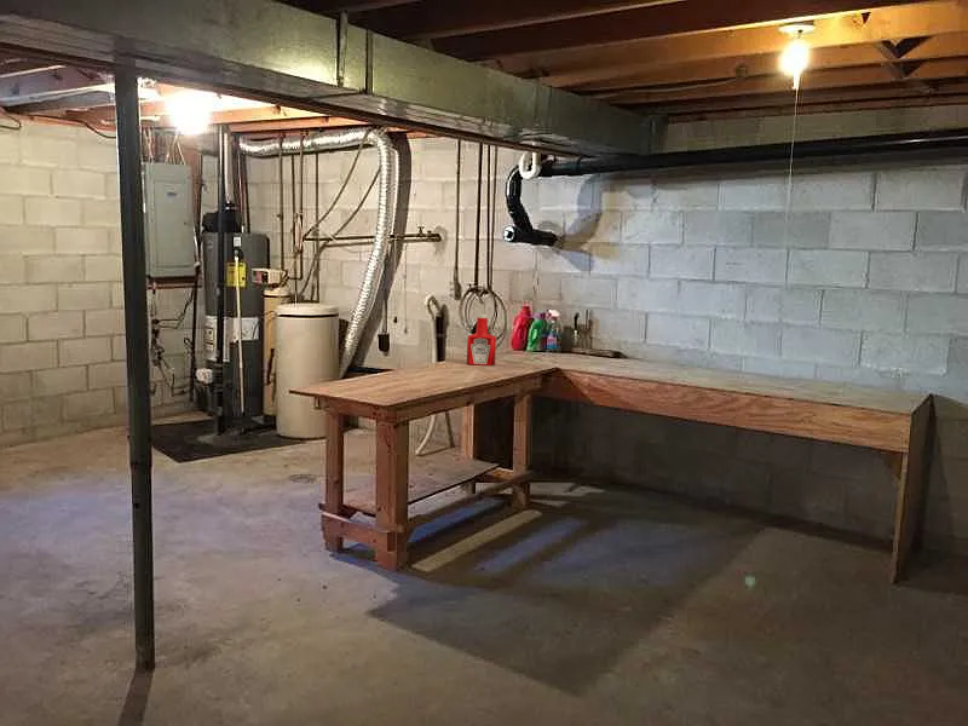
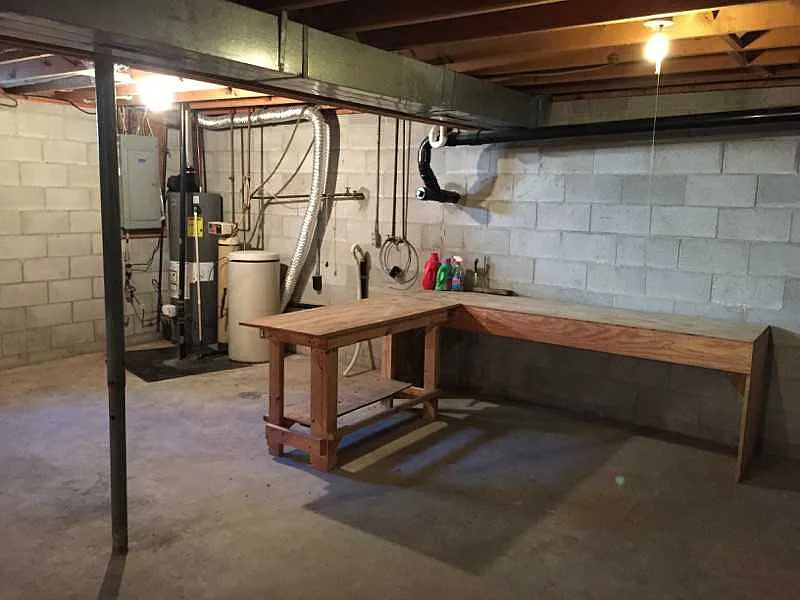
- soap bottle (482, 339)
